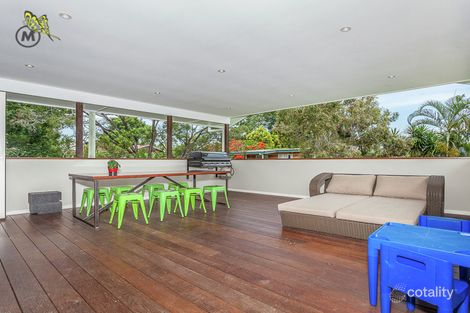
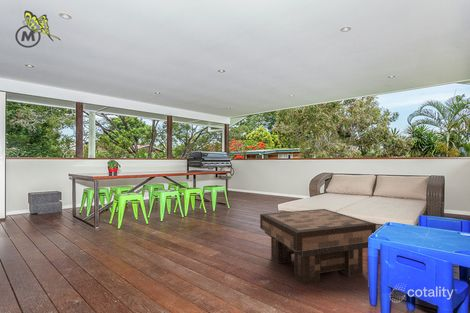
+ coffee table (313, 241)
